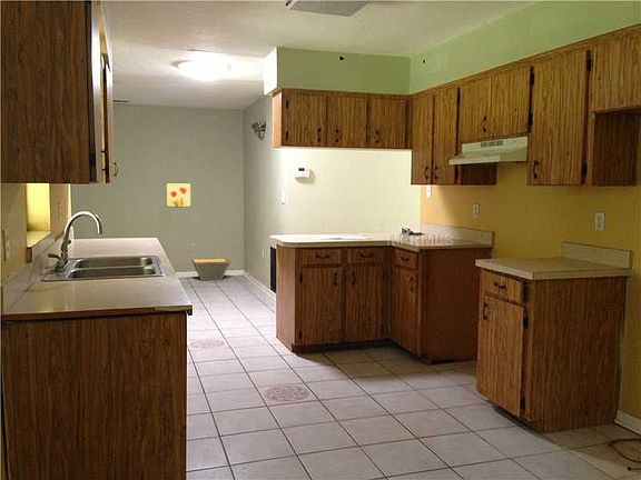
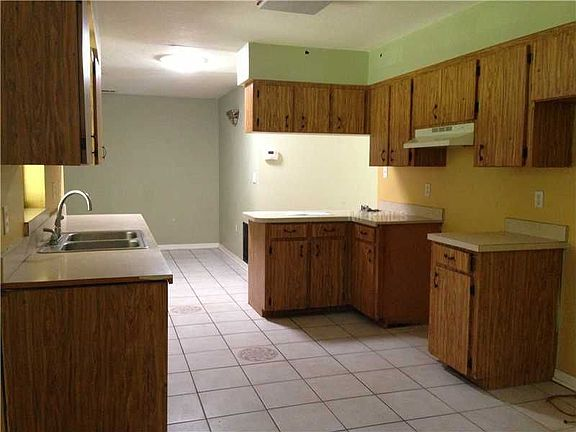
- wall art (178, 194)
- basket (210, 269)
